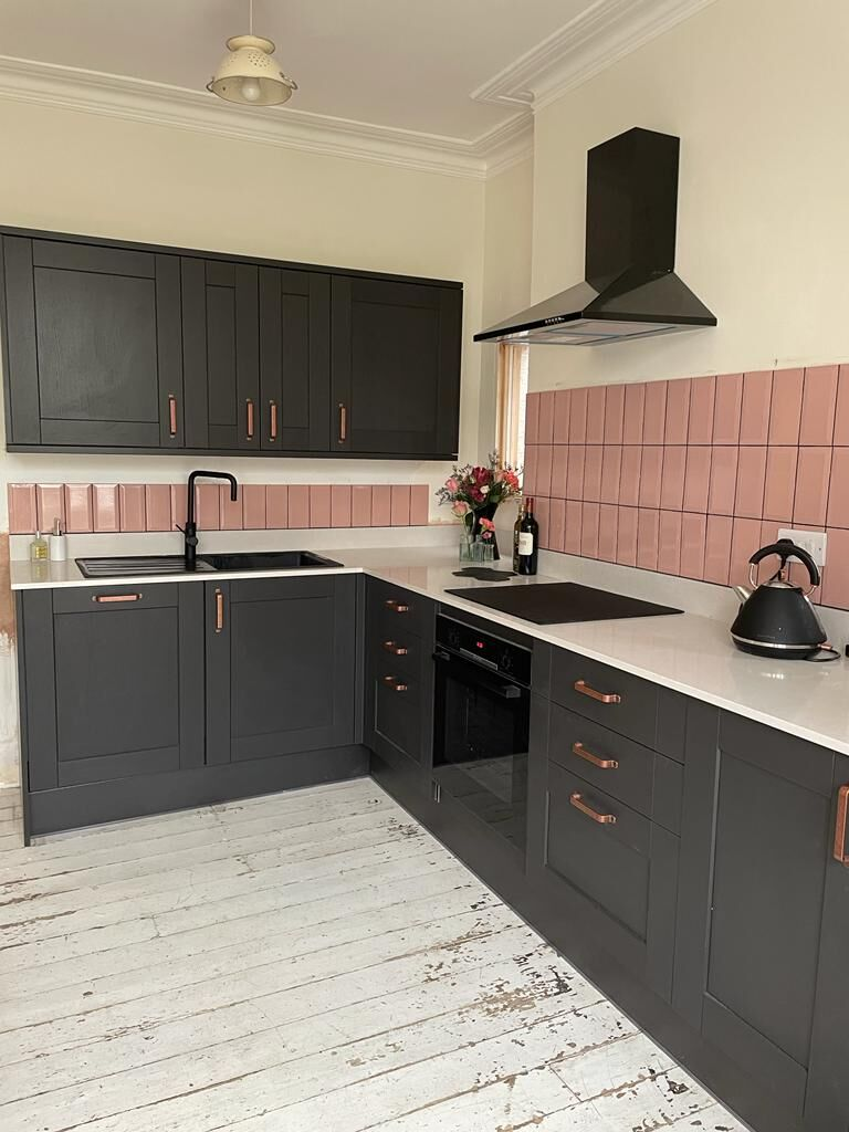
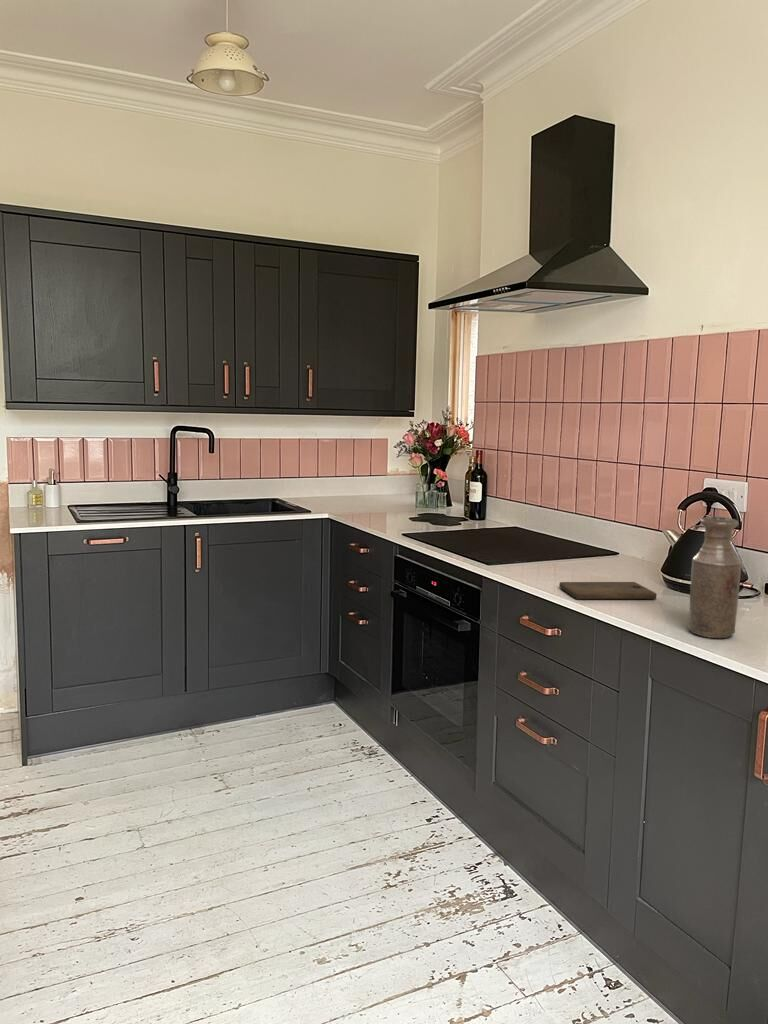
+ cutting board (606, 590)
+ bottle (715, 576)
